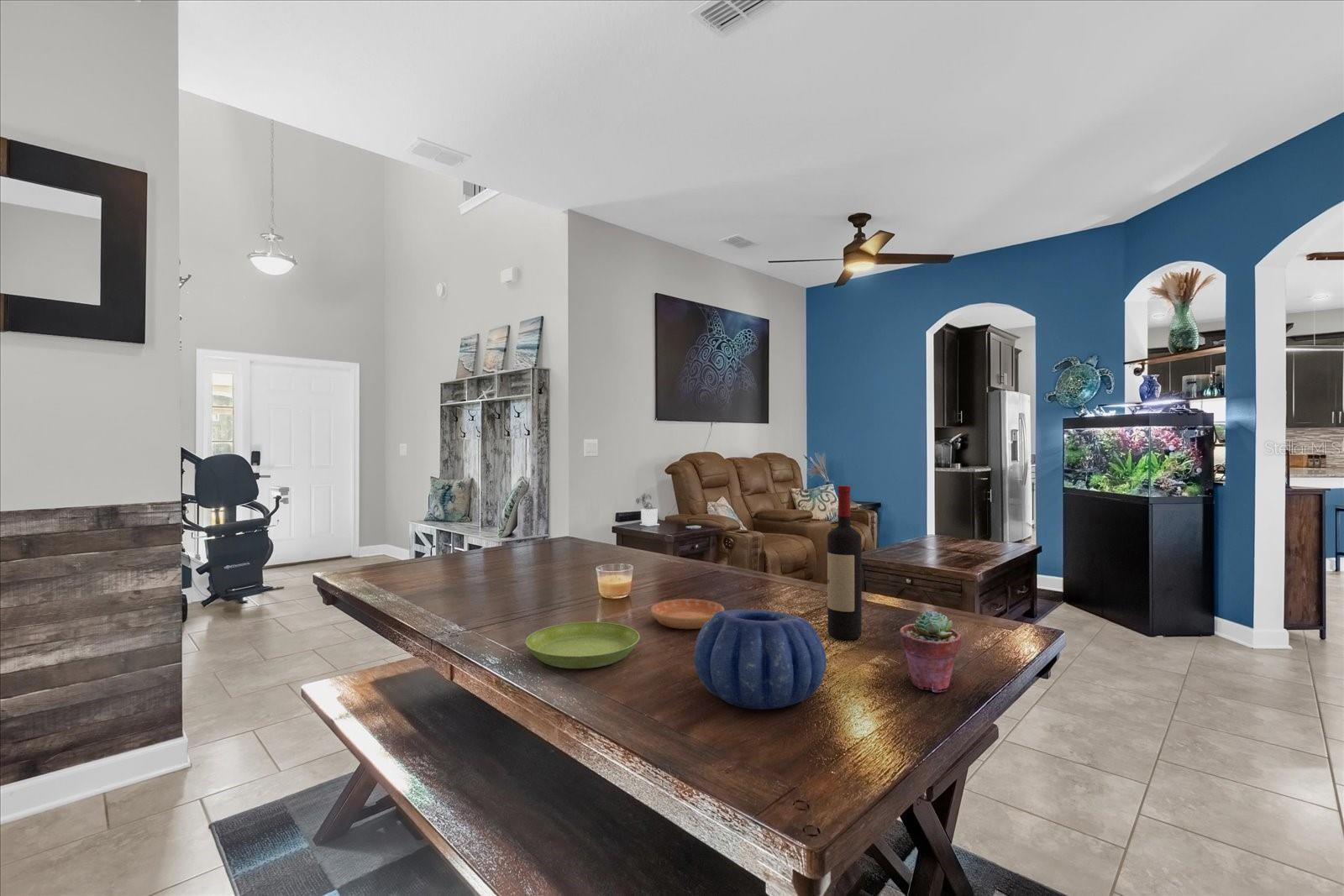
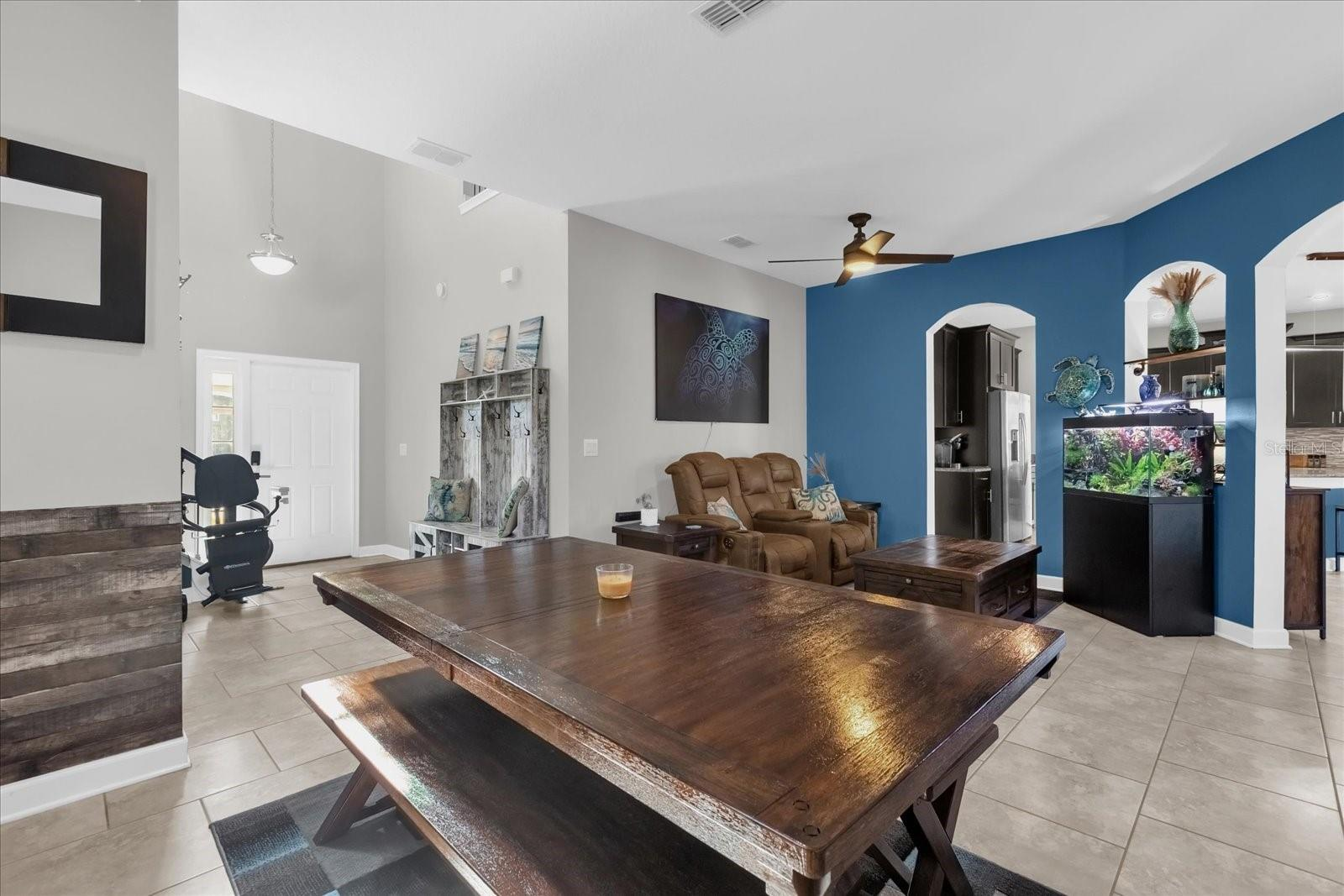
- decorative bowl (758, 652)
- wine bottle (844, 560)
- saucer (687, 614)
- saucer (583, 645)
- potted succulent (930, 647)
